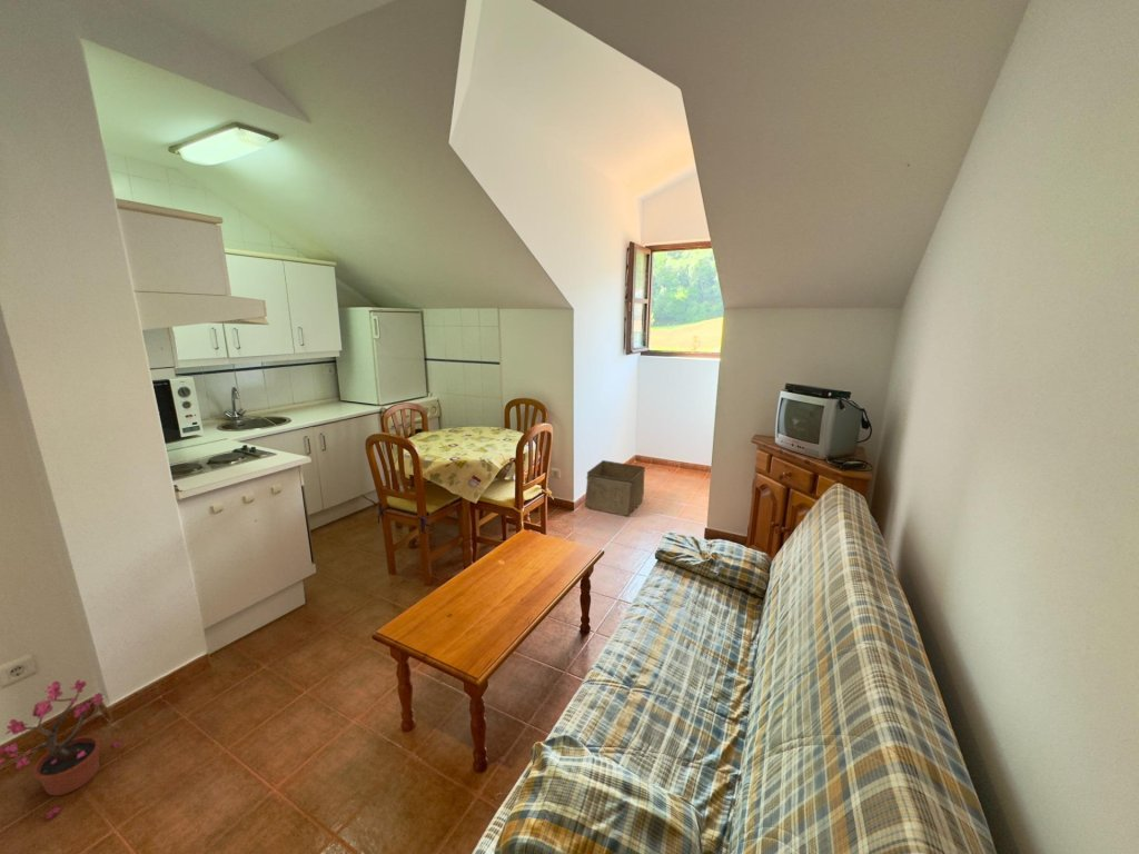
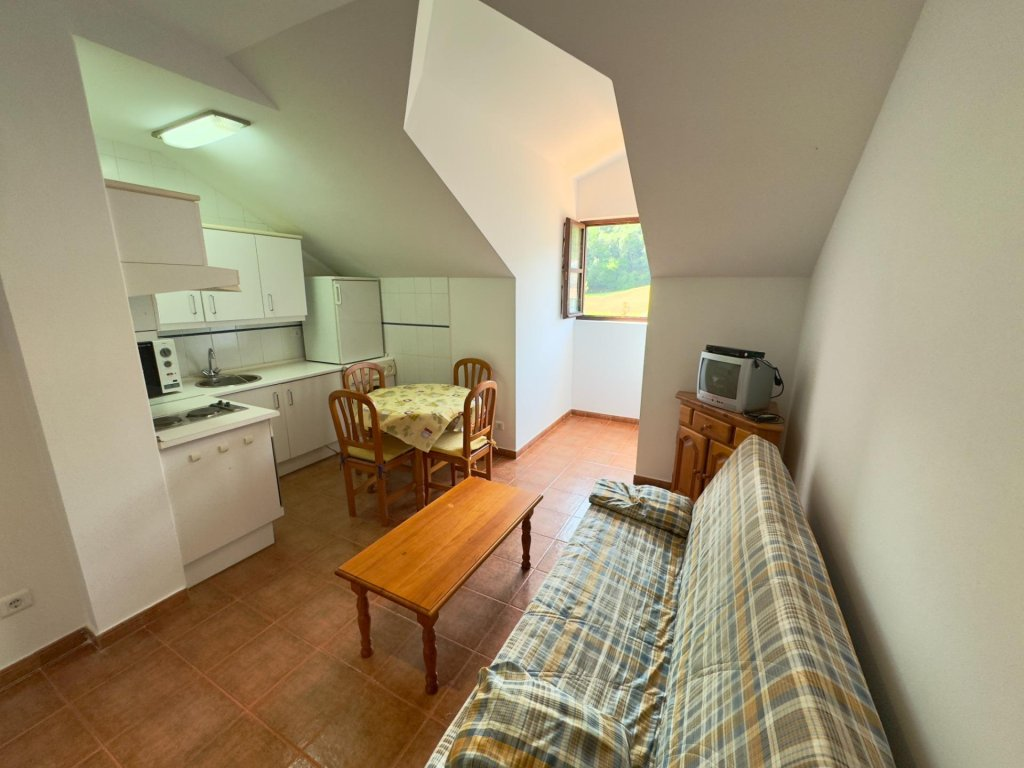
- storage bin (615, 486)
- potted plant (65, 741)
